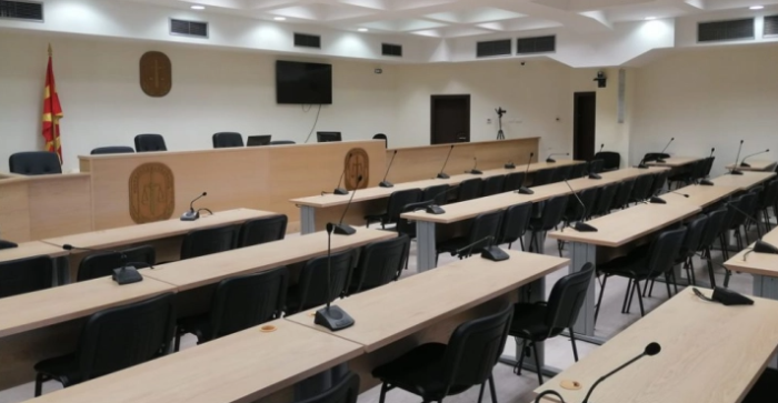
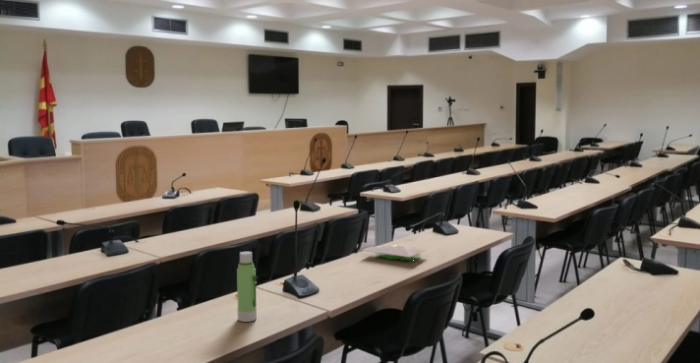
+ water bottle (246, 286)
+ papers (394, 249)
